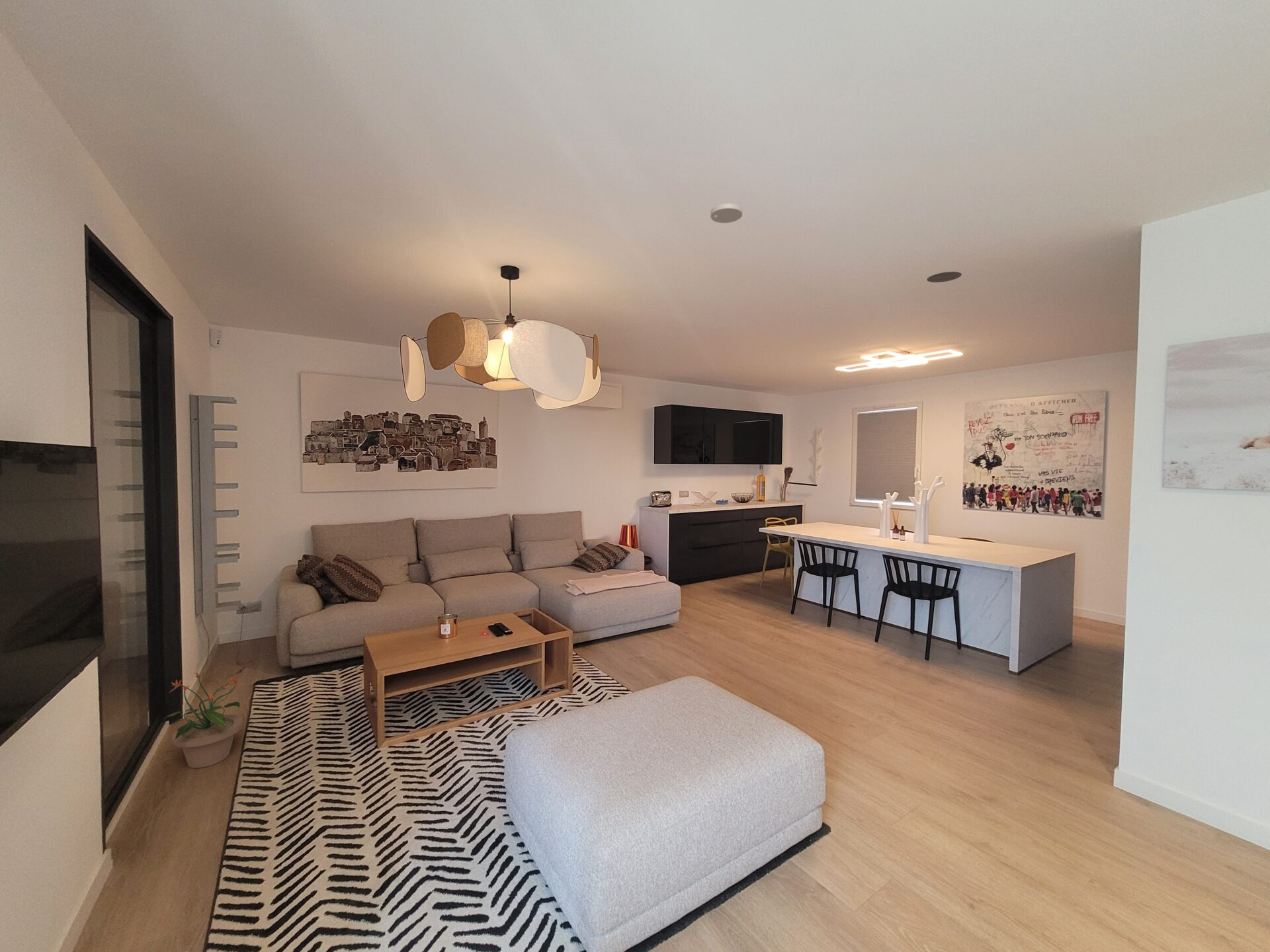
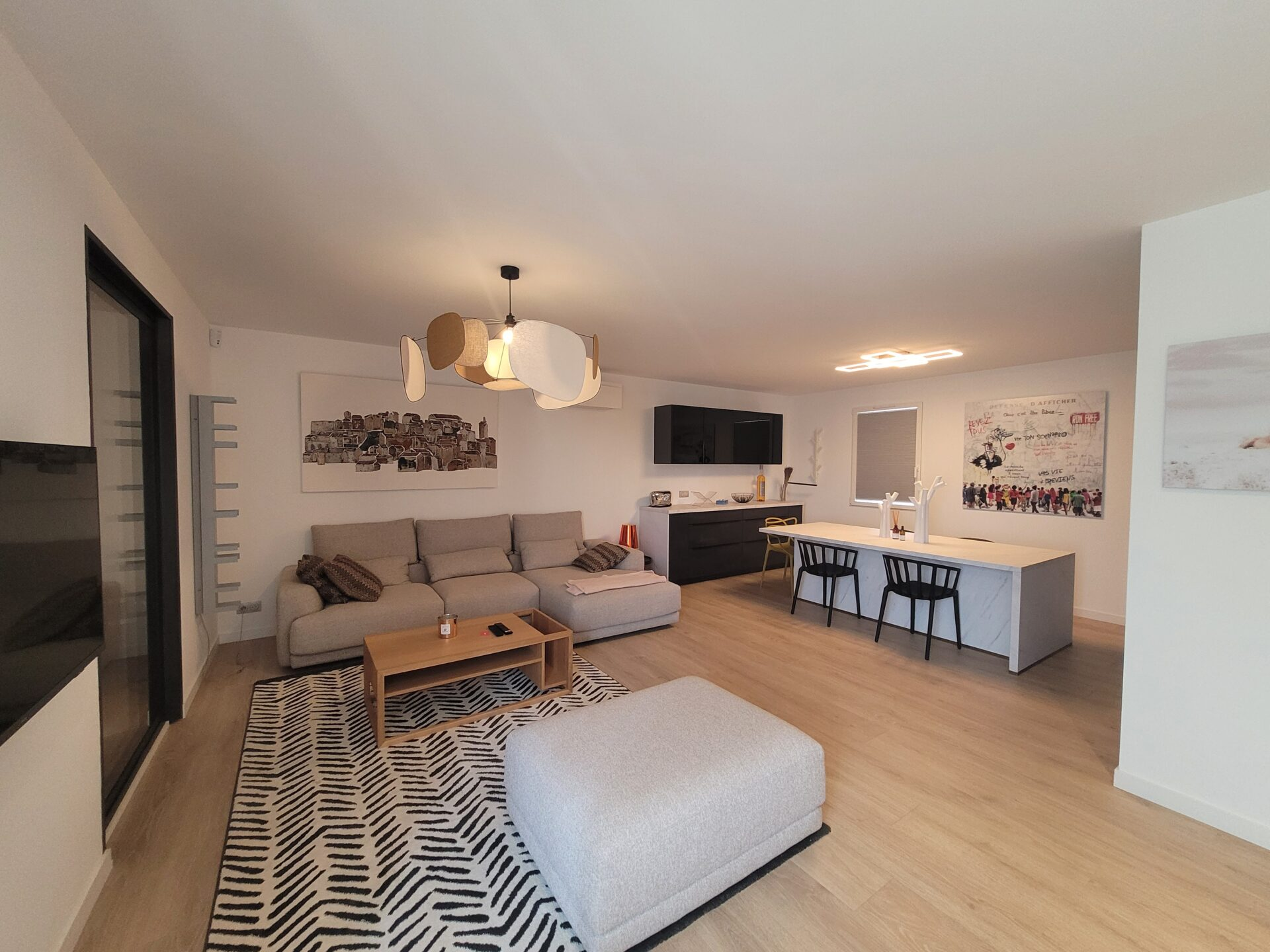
- recessed light (944, 275)
- smoke detector (726, 214)
- potted plant (203, 717)
